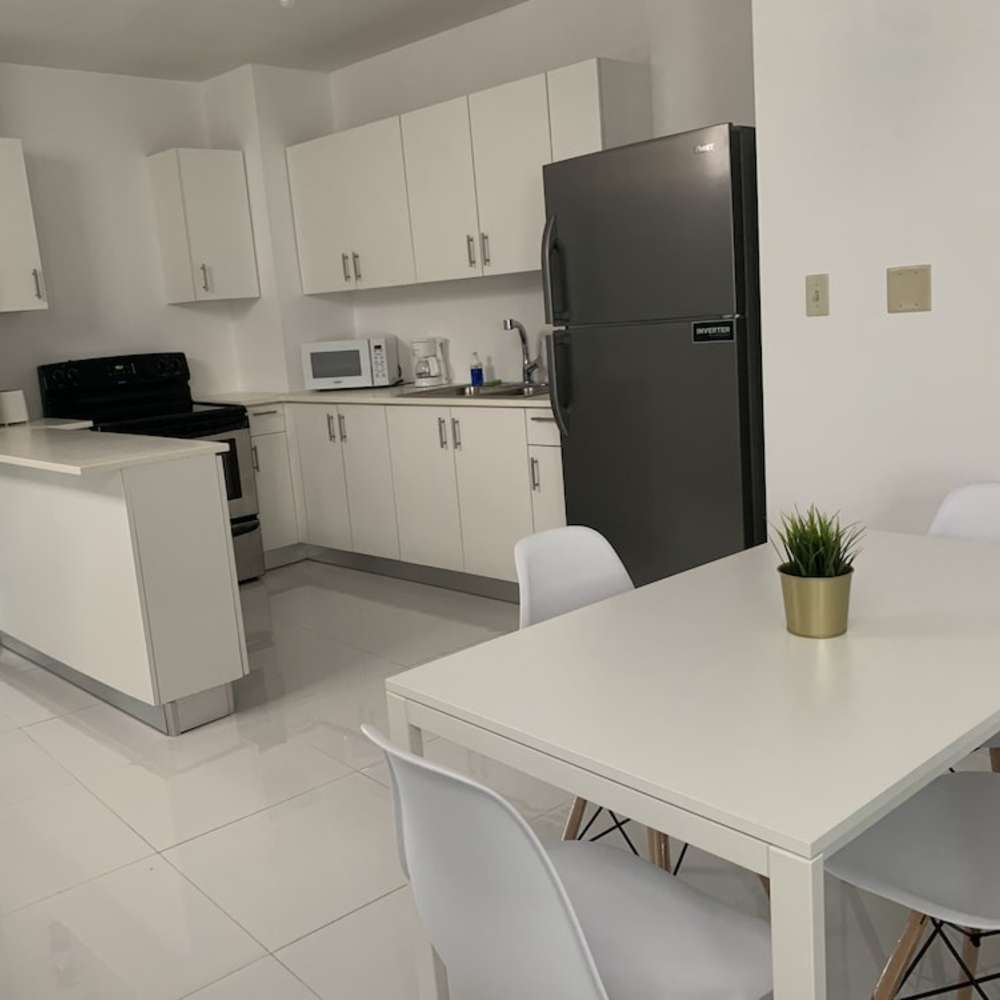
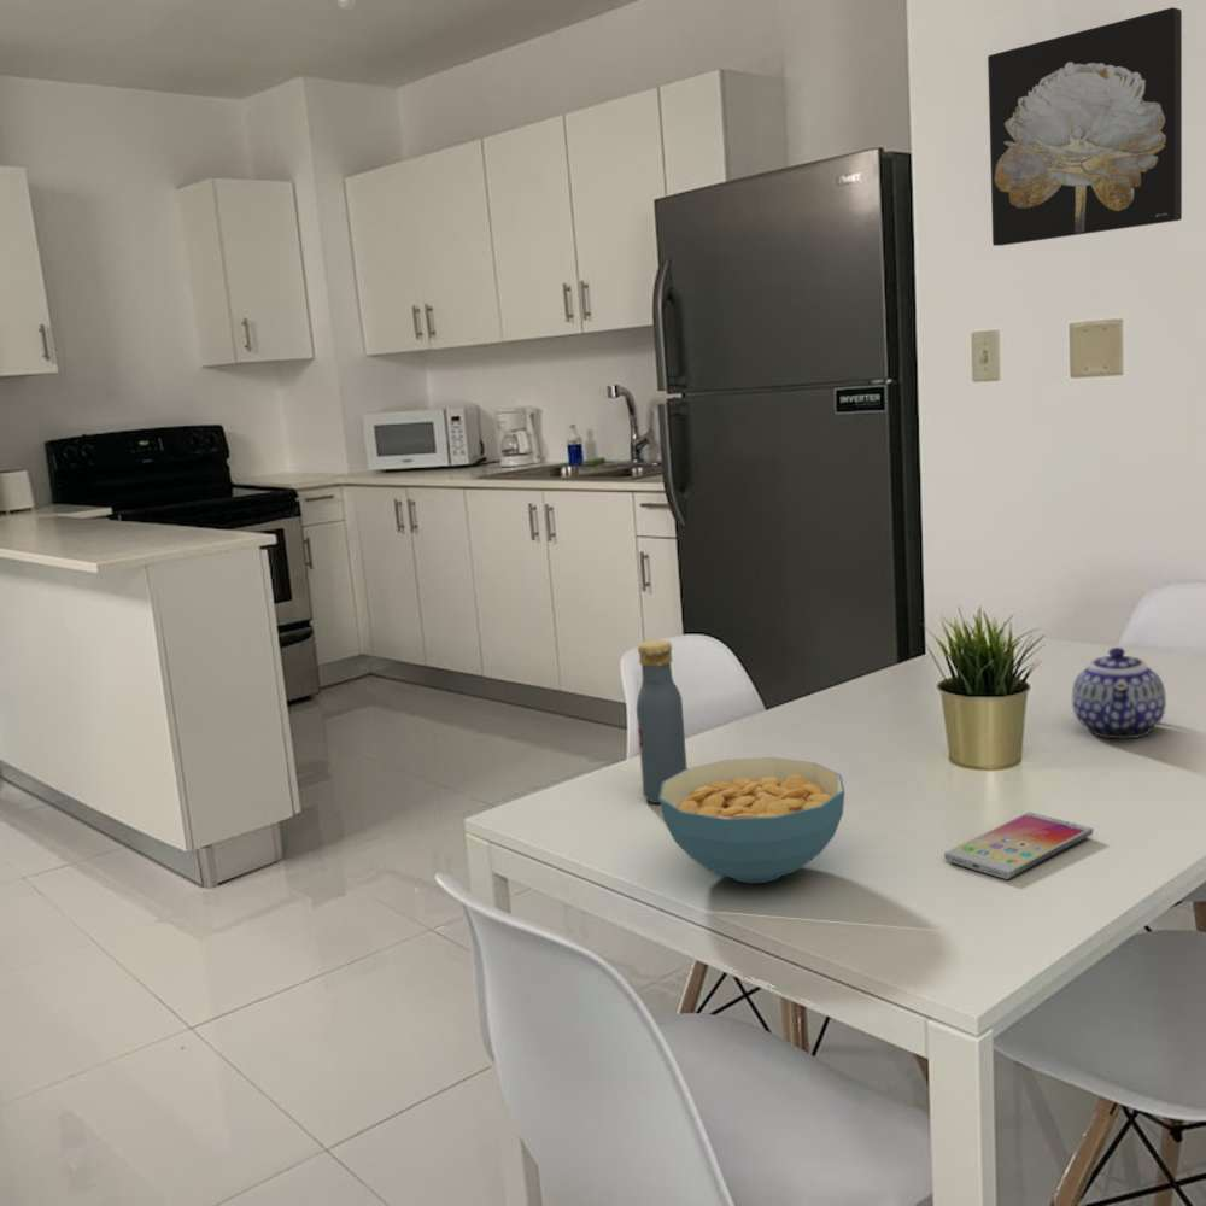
+ smartphone (1019, 843)
+ teapot (1118, 689)
+ wall art (1081, 135)
+ cereal bowl (754, 829)
+ vodka (660, 718)
